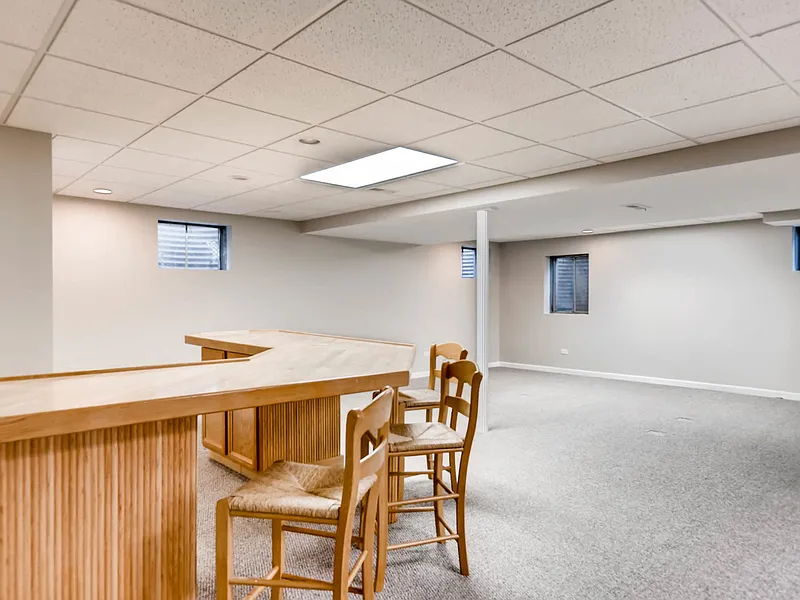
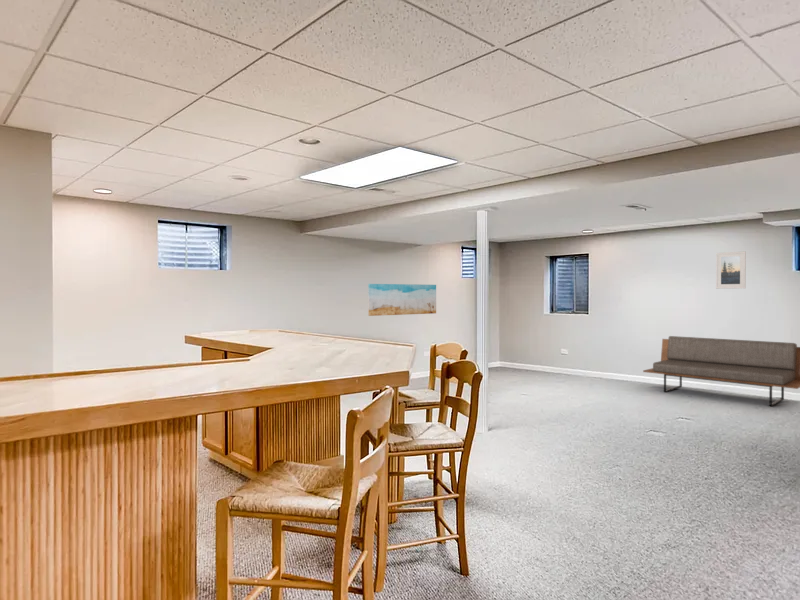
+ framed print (730, 270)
+ sofa (721, 368)
+ wall art (403, 299)
